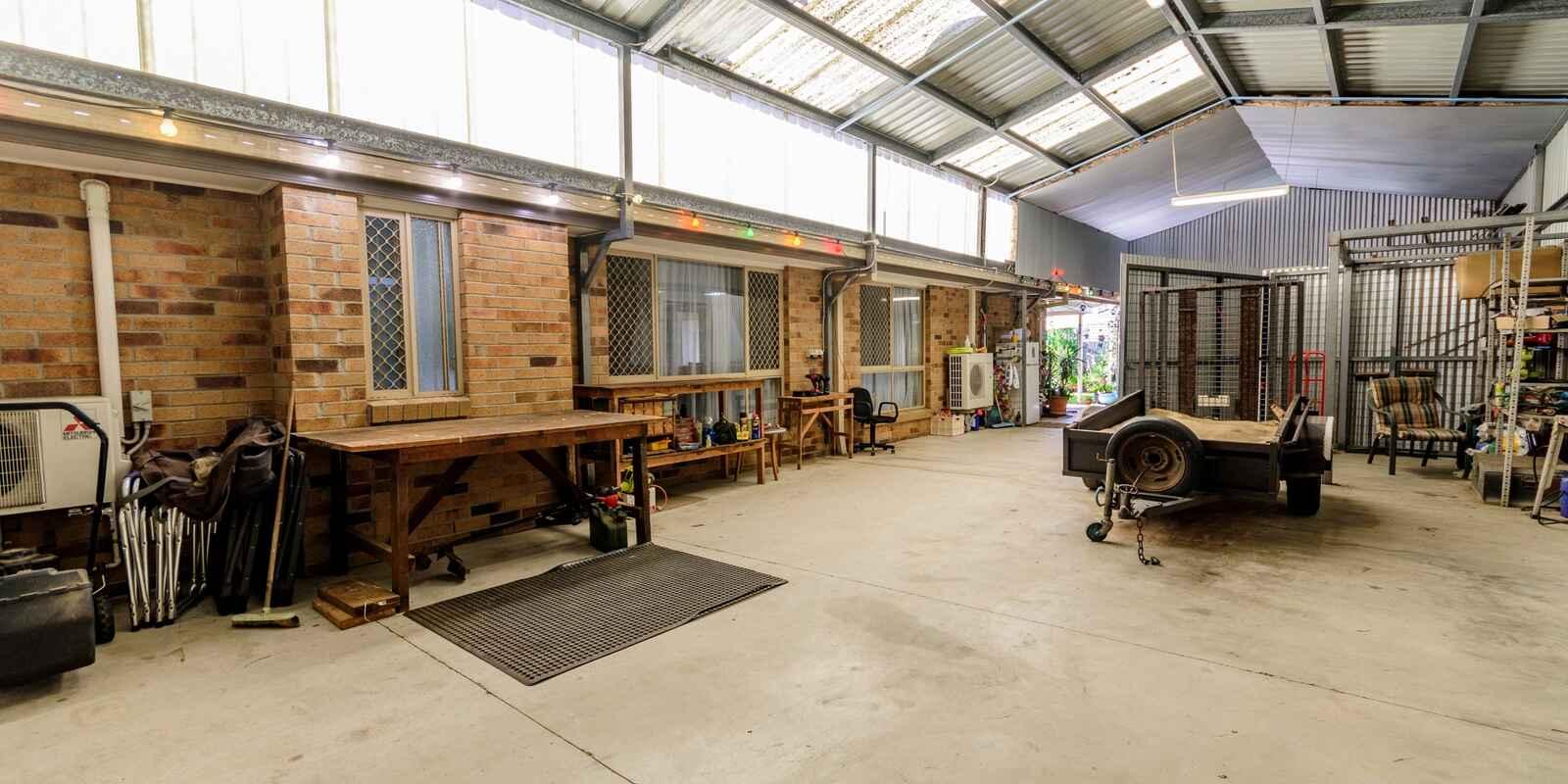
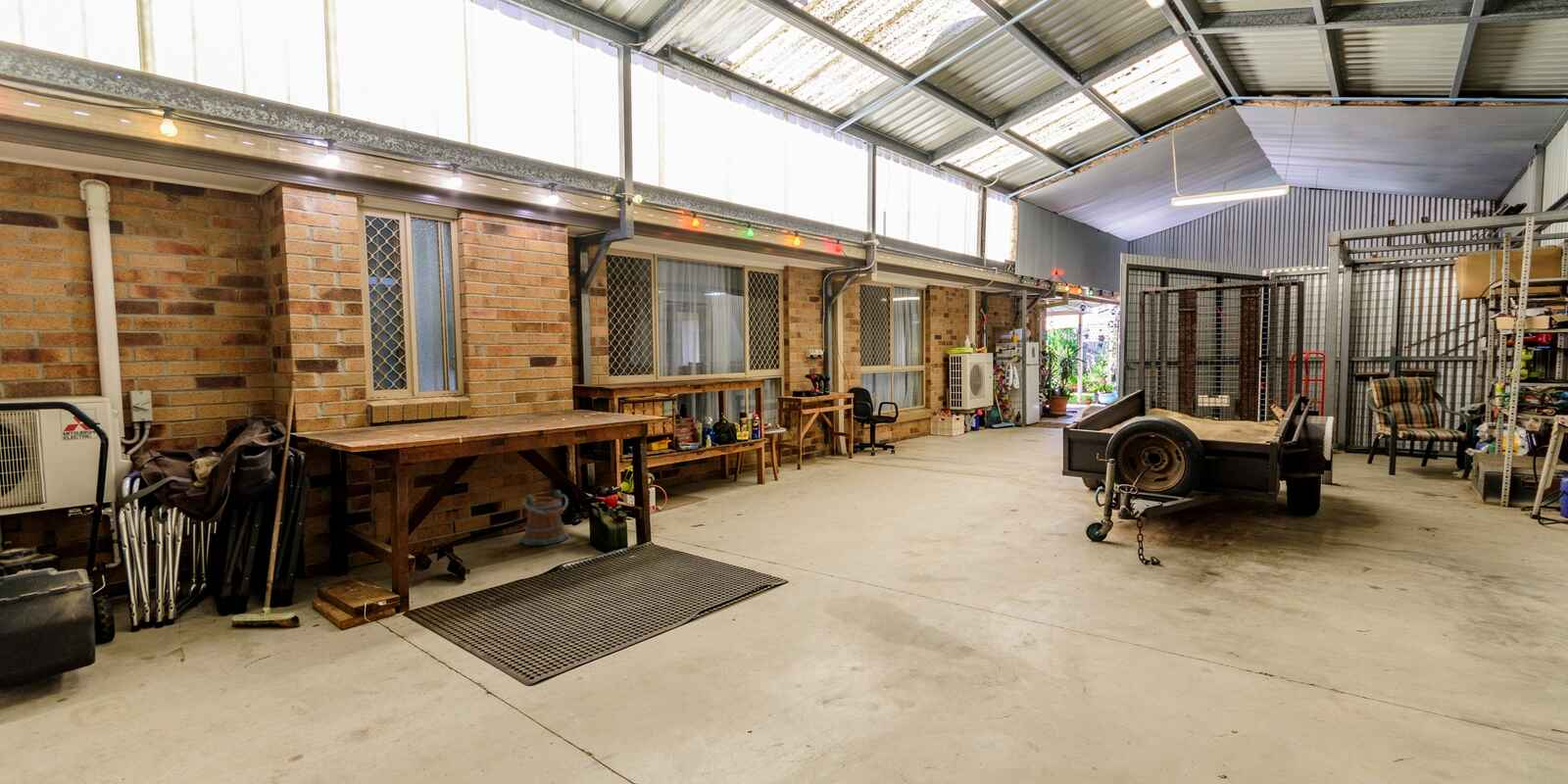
+ bucket (544, 515)
